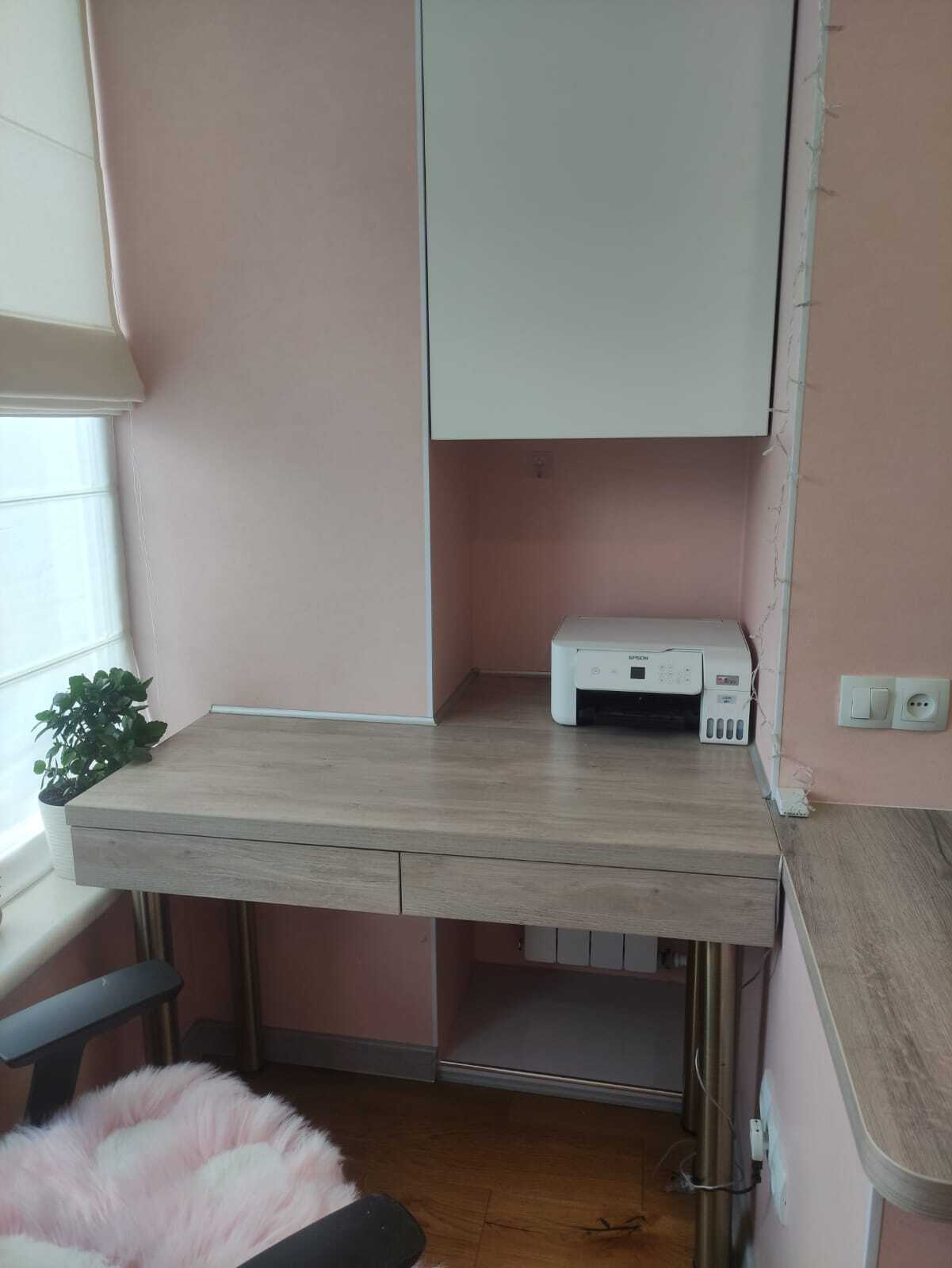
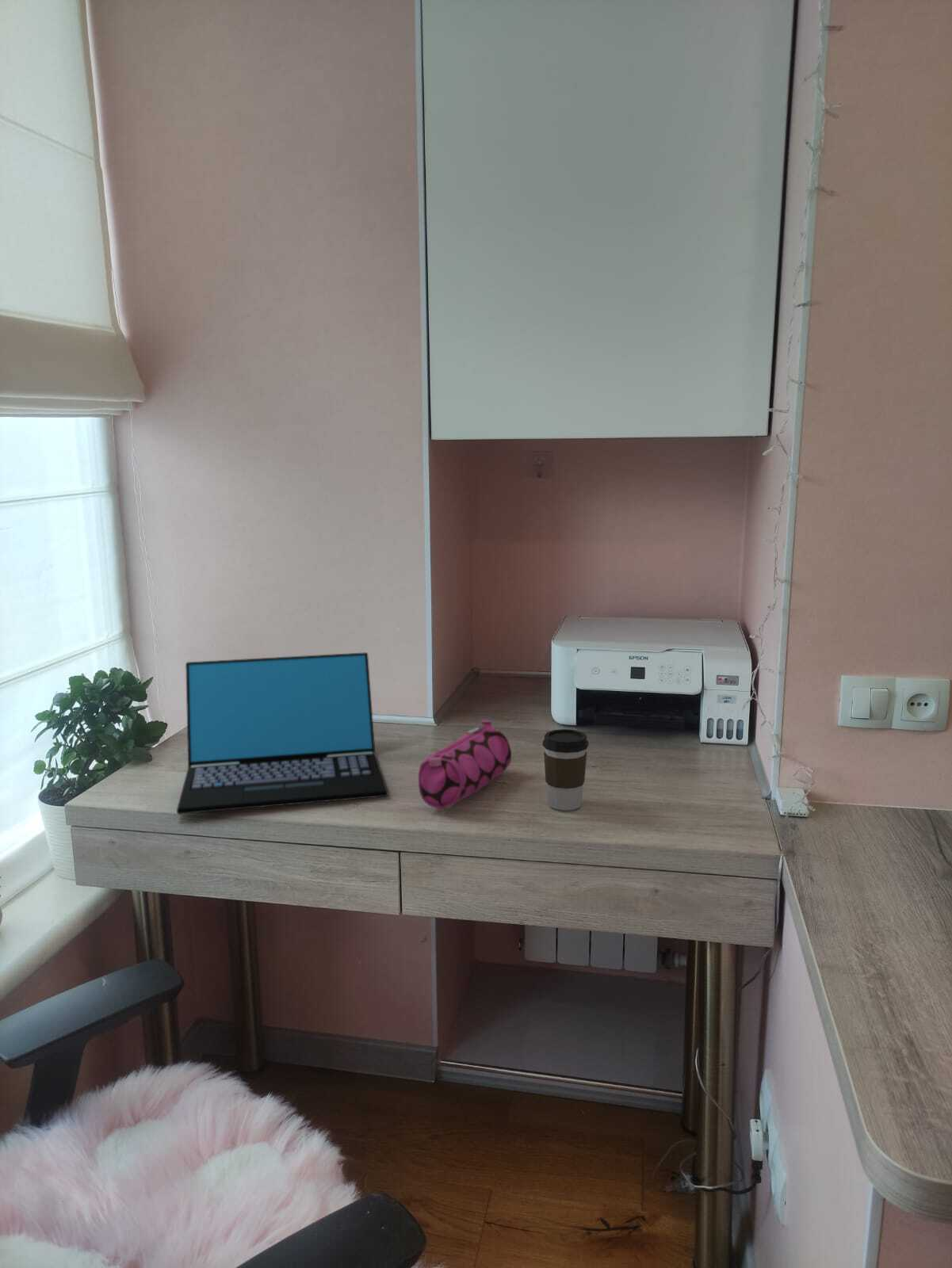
+ coffee cup (565, 770)
+ laptop (281, 725)
+ pencil case (465, 762)
